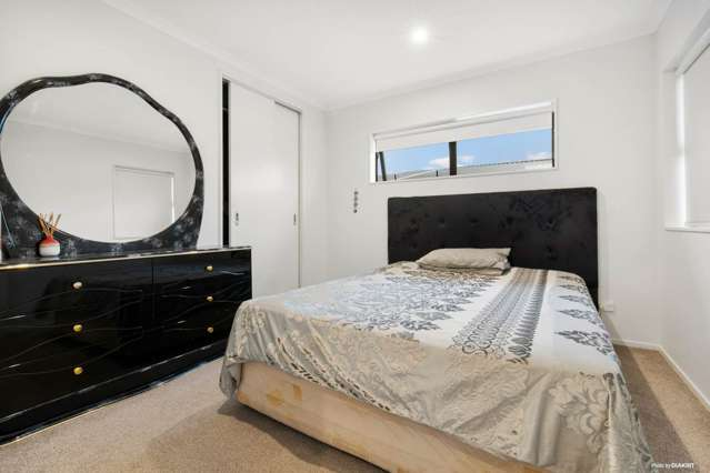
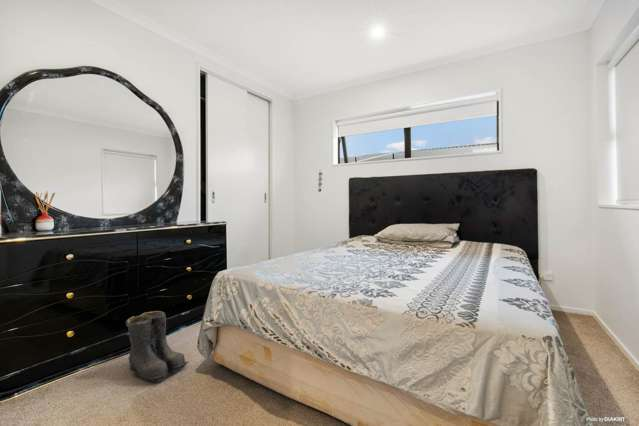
+ boots (155, 342)
